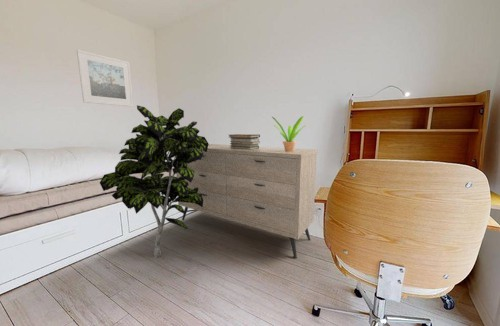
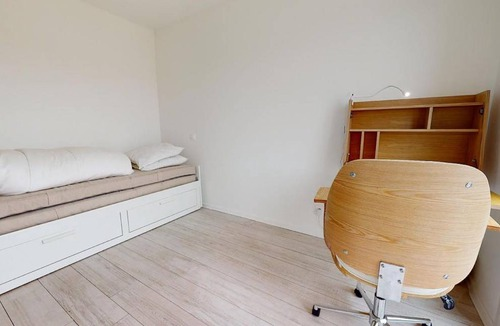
- potted plant (288, 133)
- dresser (238, 189)
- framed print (107, 80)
- book stack (244, 141)
- indoor plant (156, 183)
